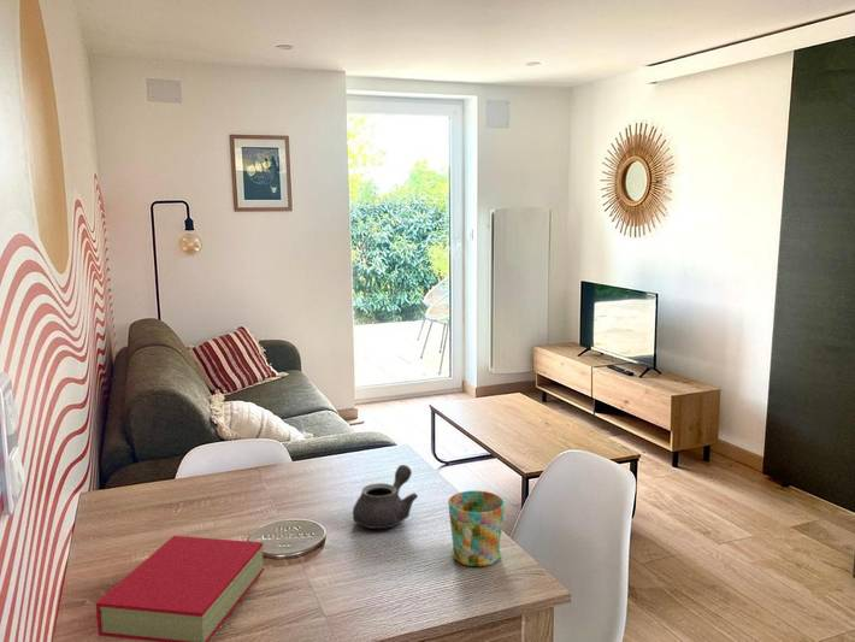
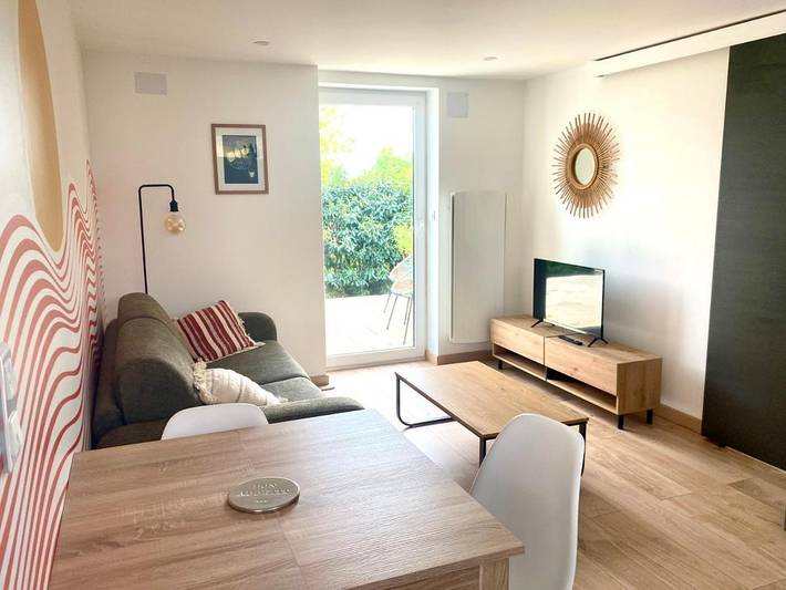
- book (187, 584)
- teapot (390, 495)
- mug (473, 531)
